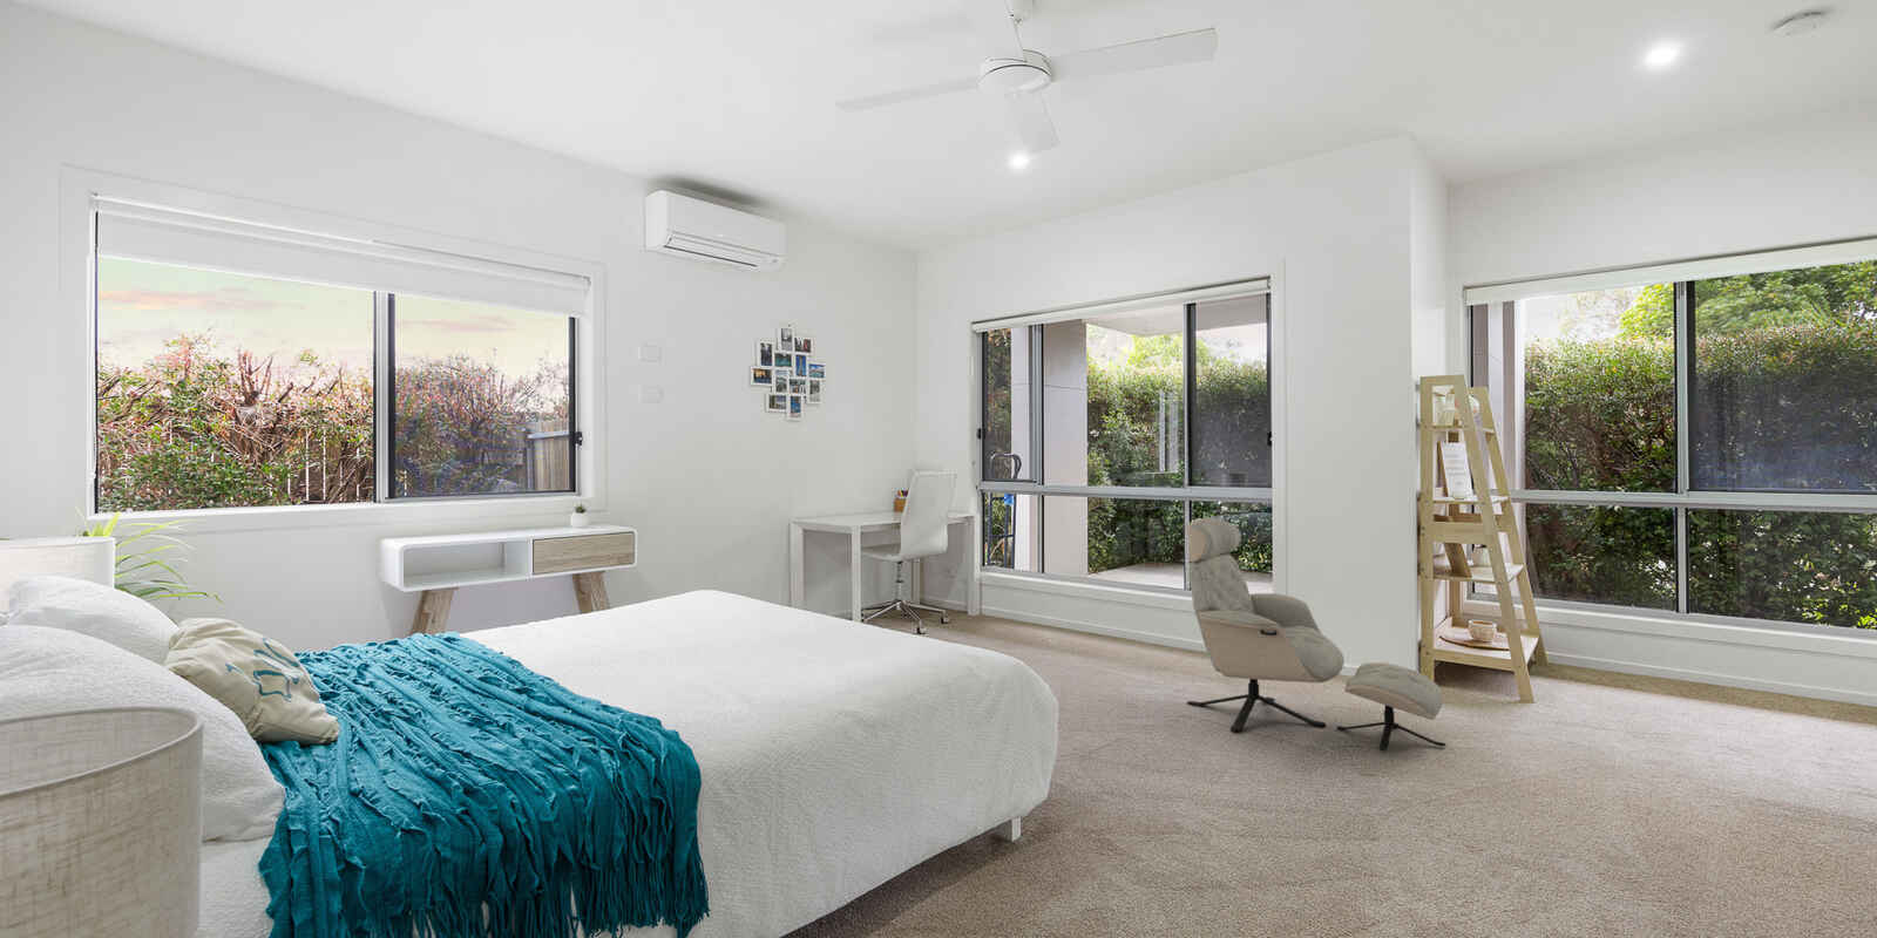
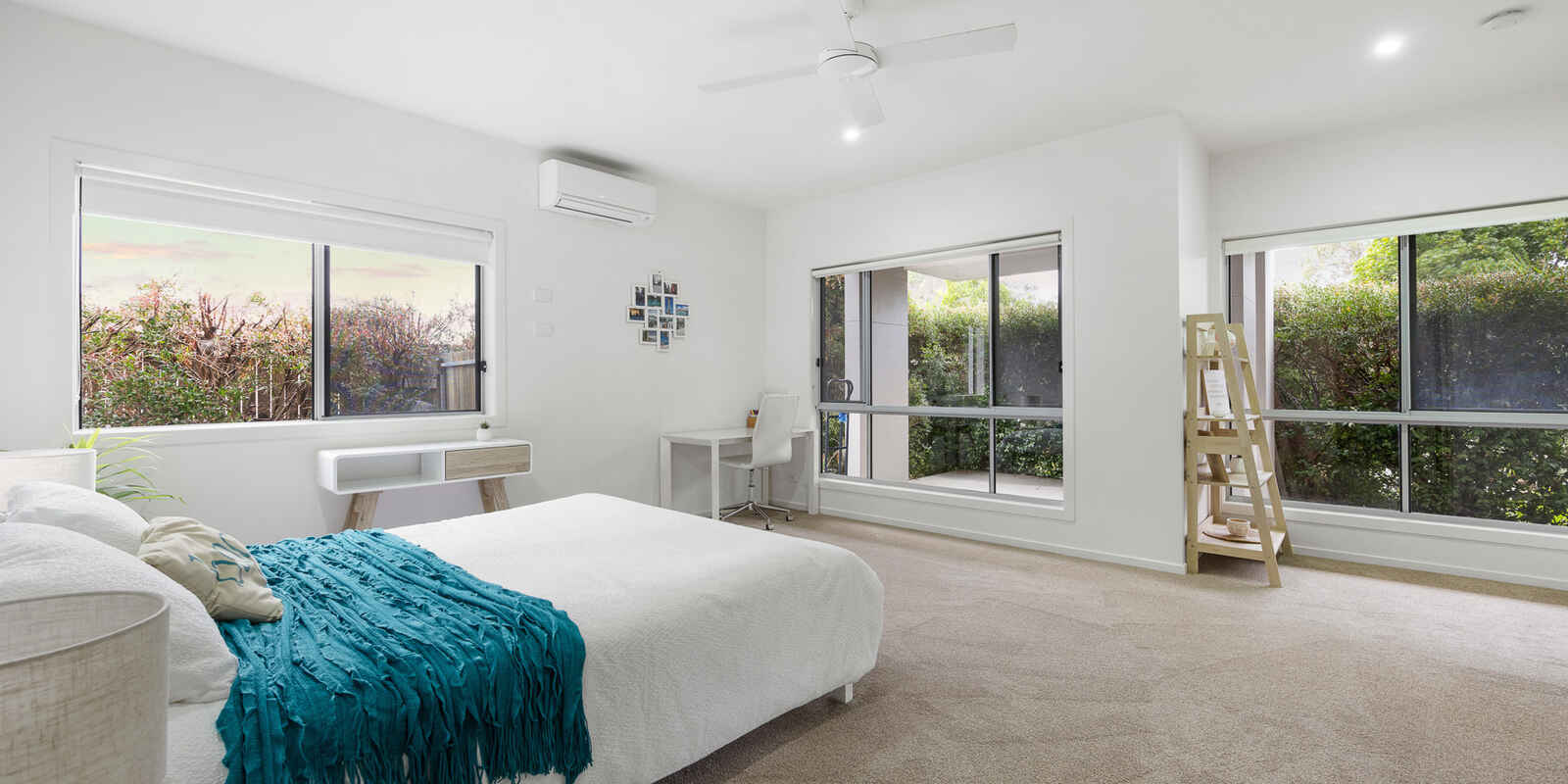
- armchair (1306, 621)
